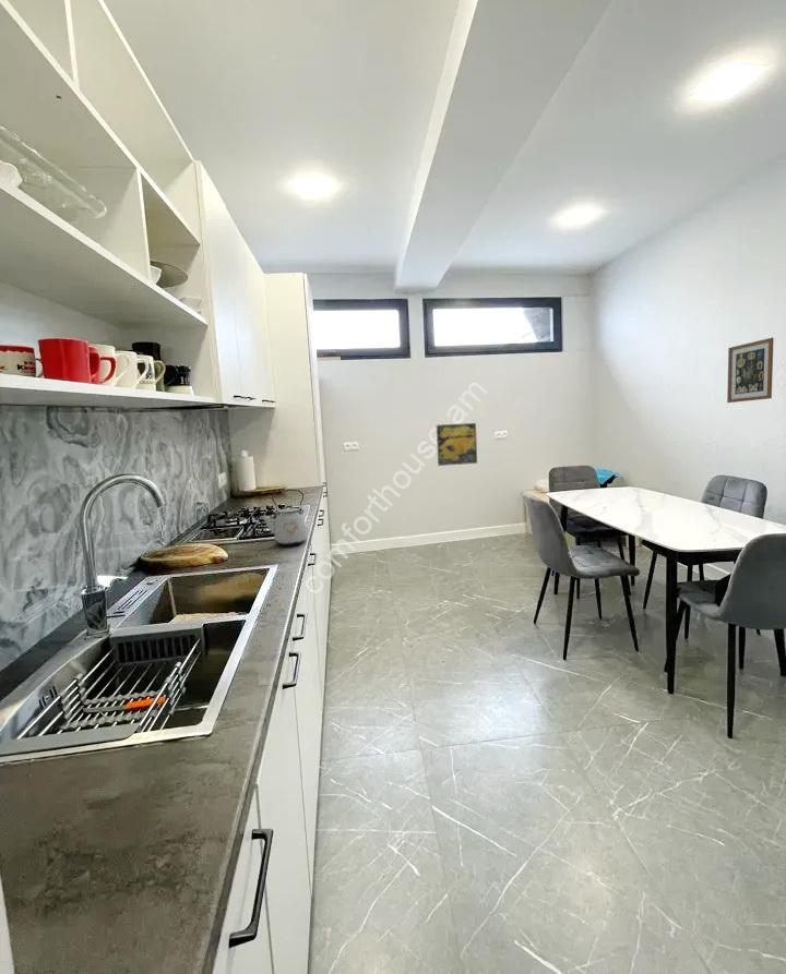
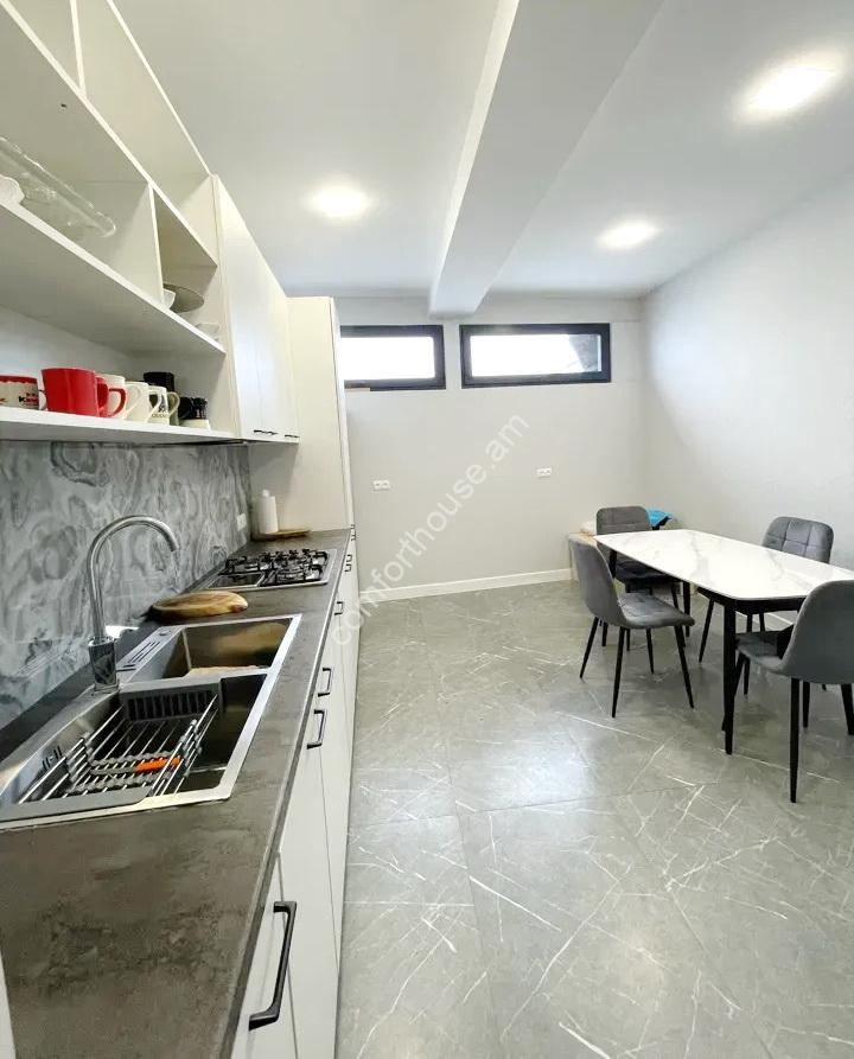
- wall art (749, 372)
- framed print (456, 444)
- kettle (283, 517)
